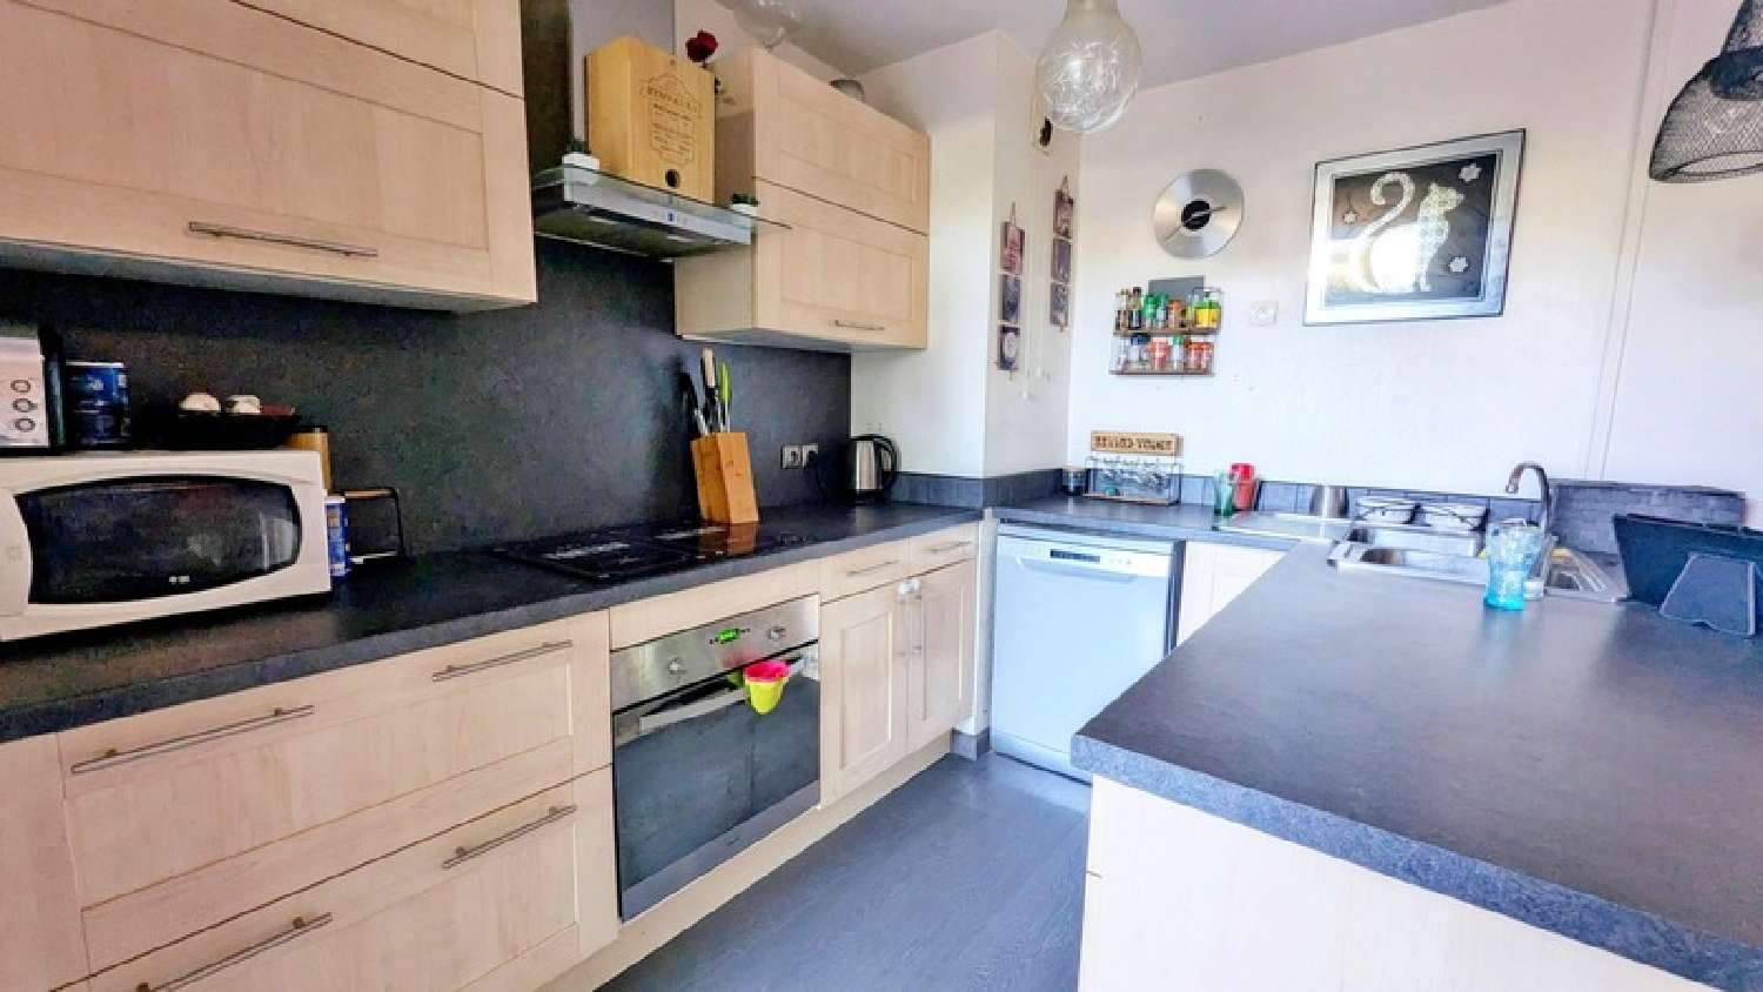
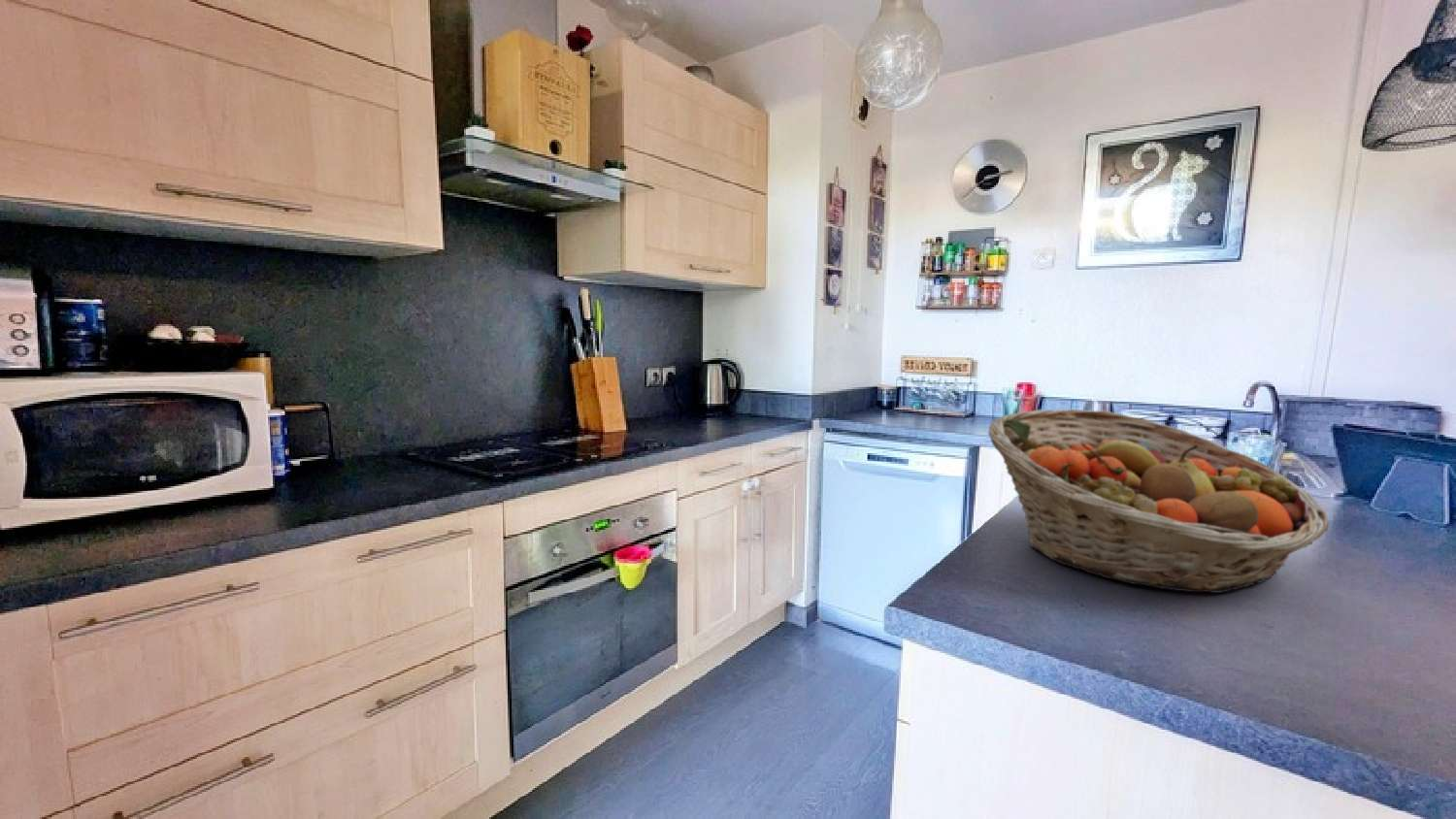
+ fruit basket (1140, 486)
